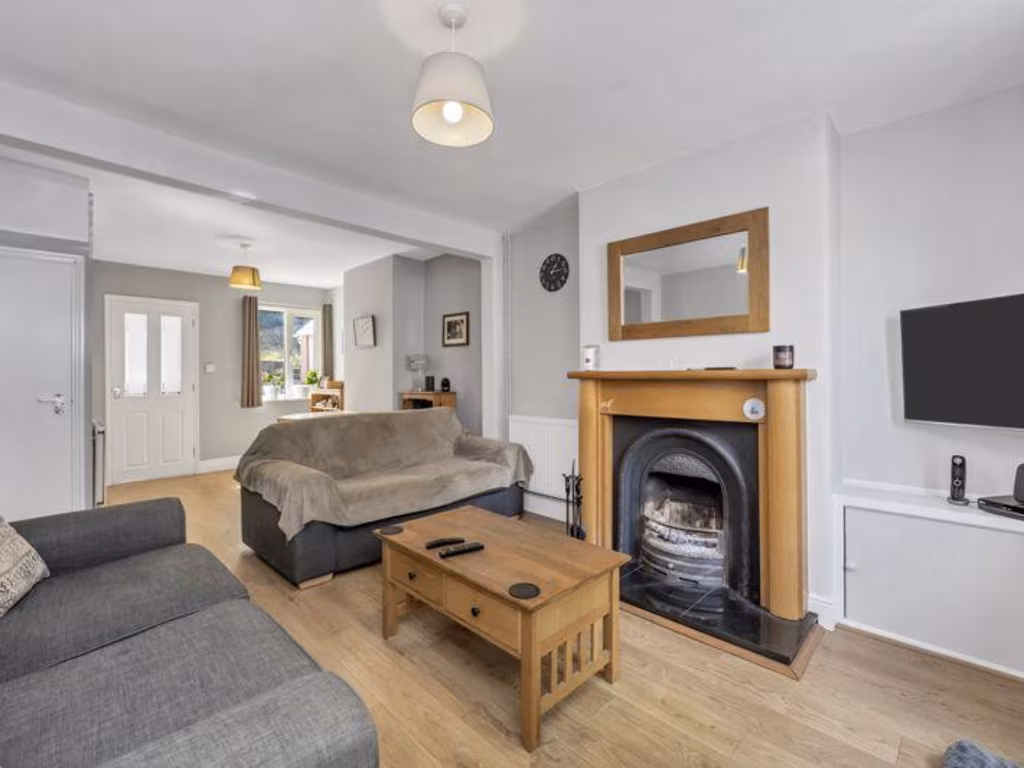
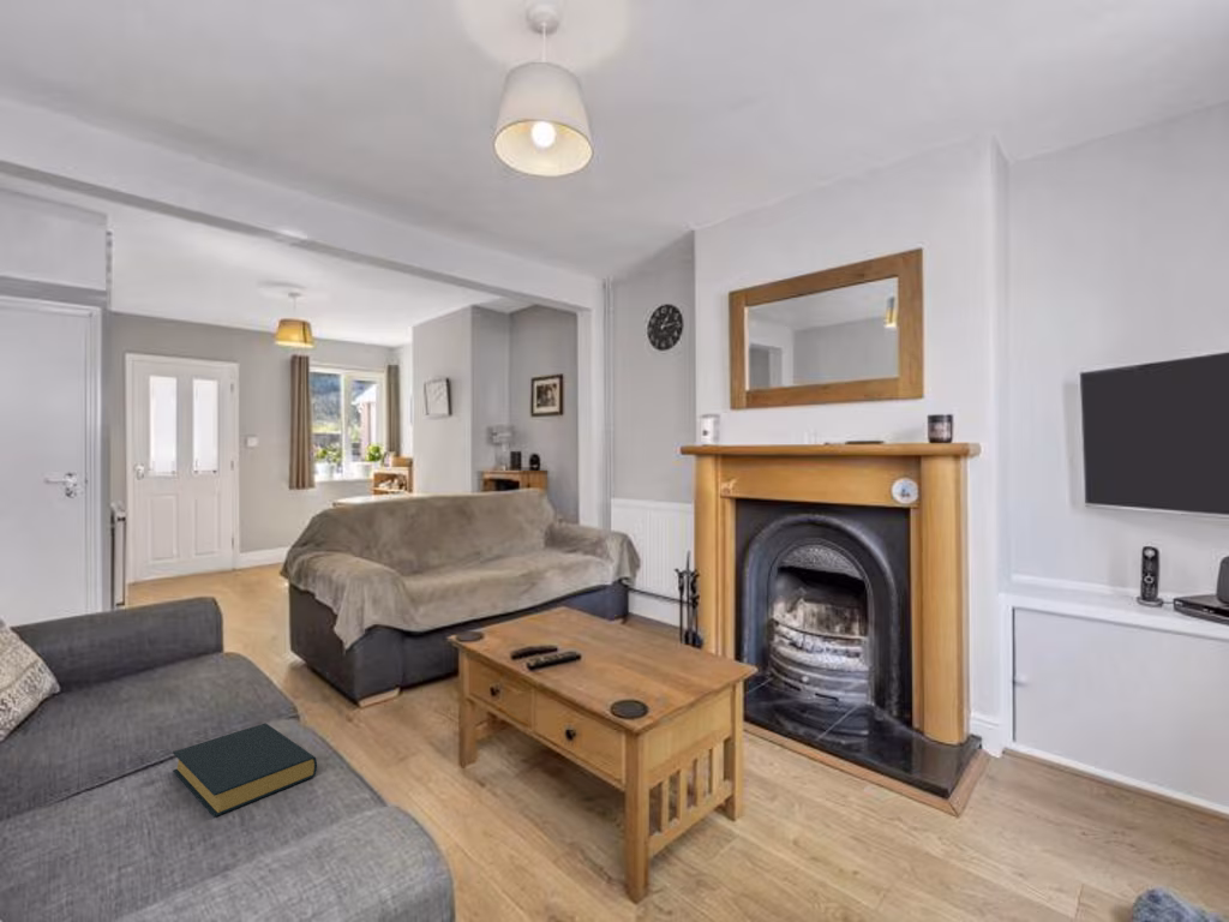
+ hardback book (244, 764)
